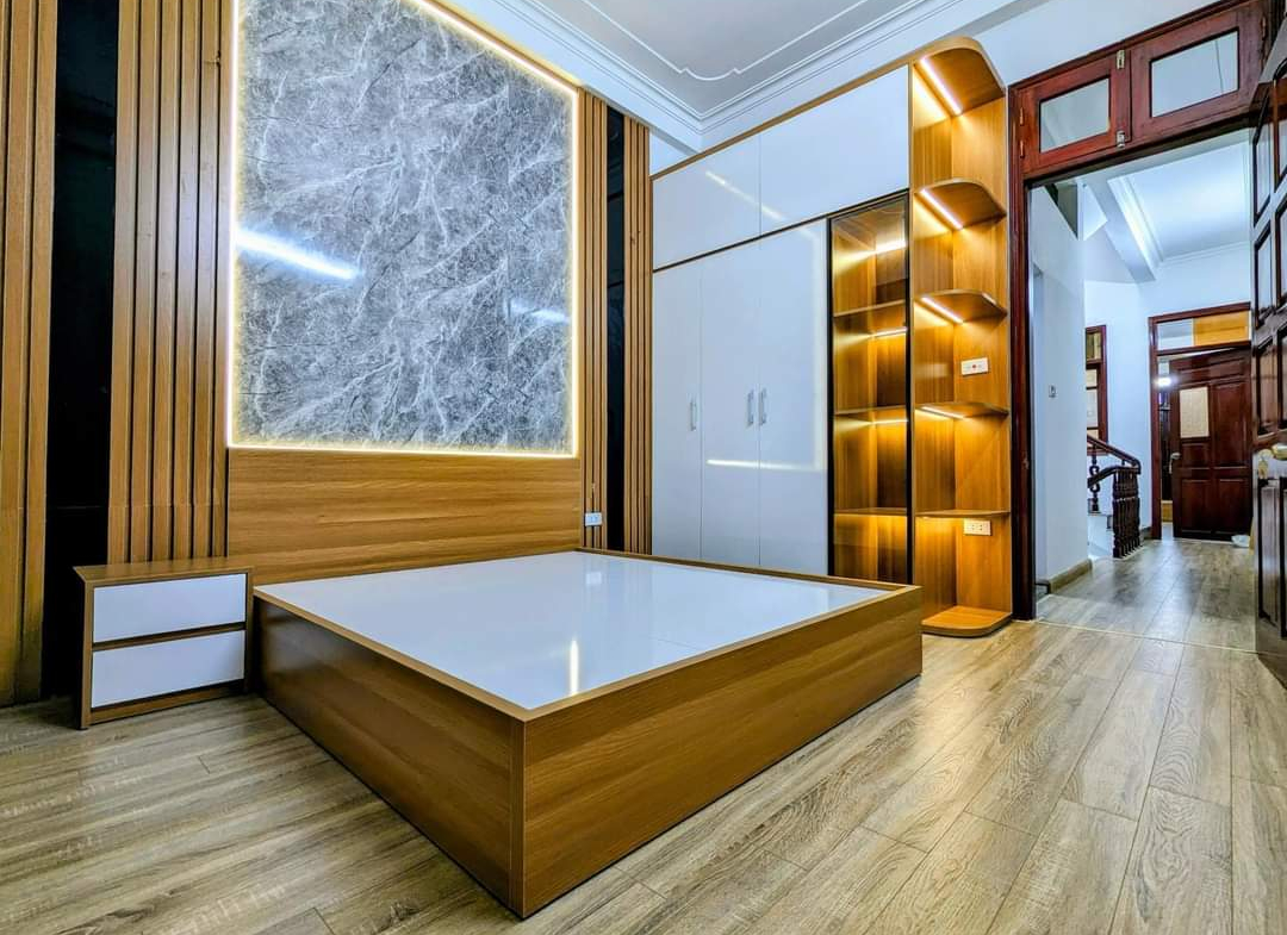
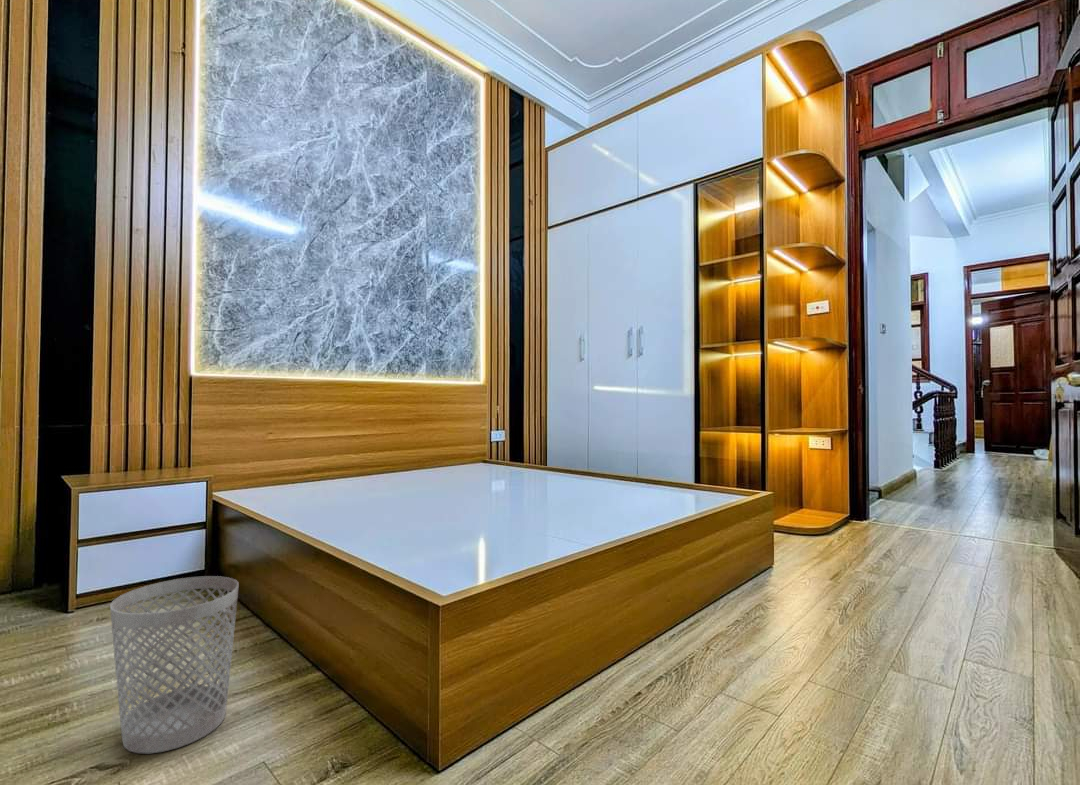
+ wastebasket (175, 660)
